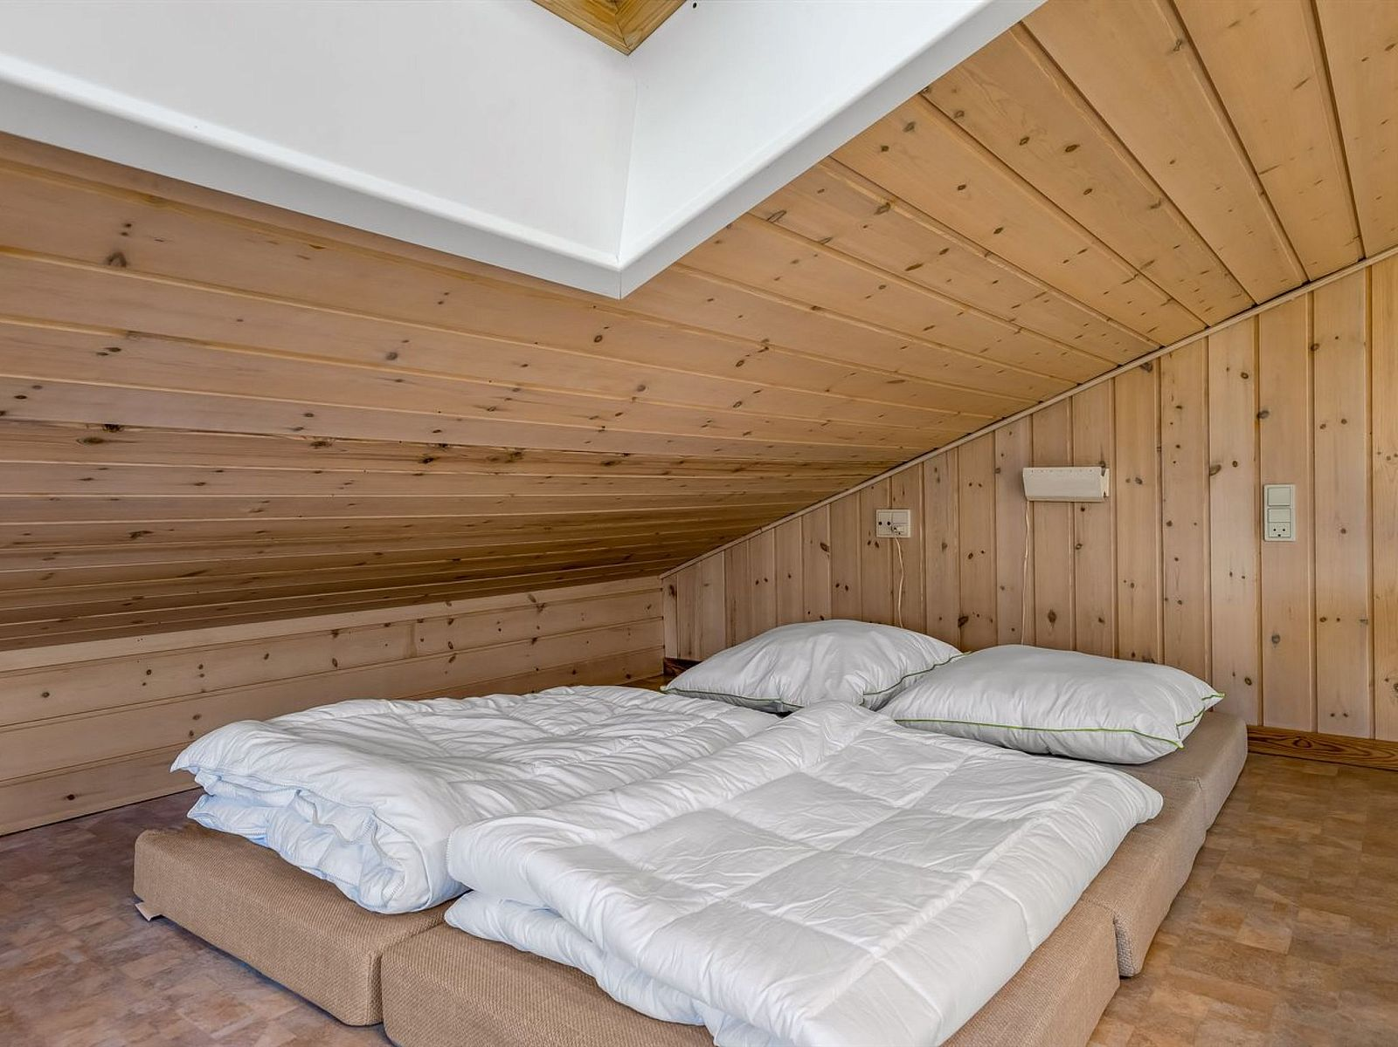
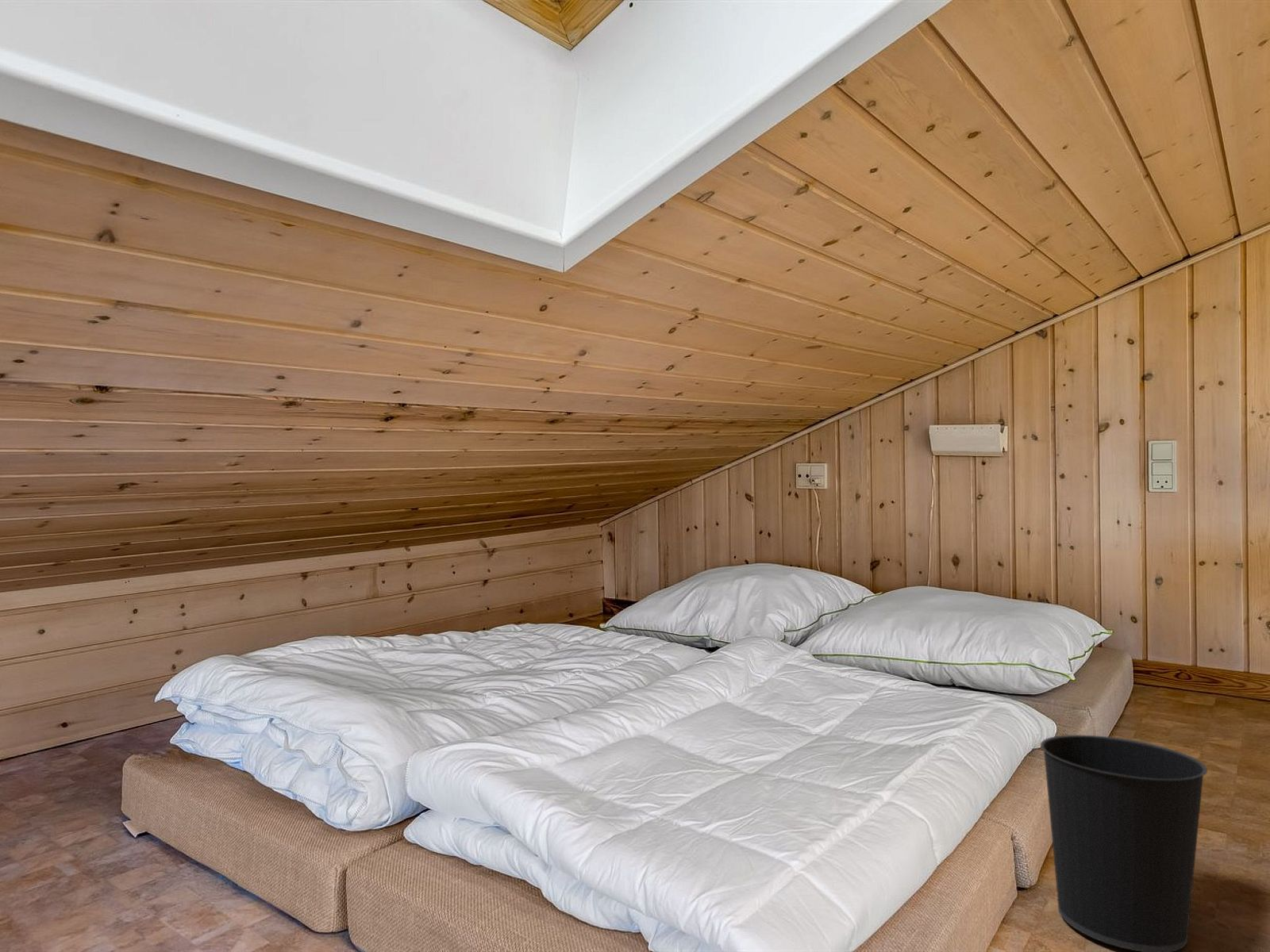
+ wastebasket (1120, 838)
